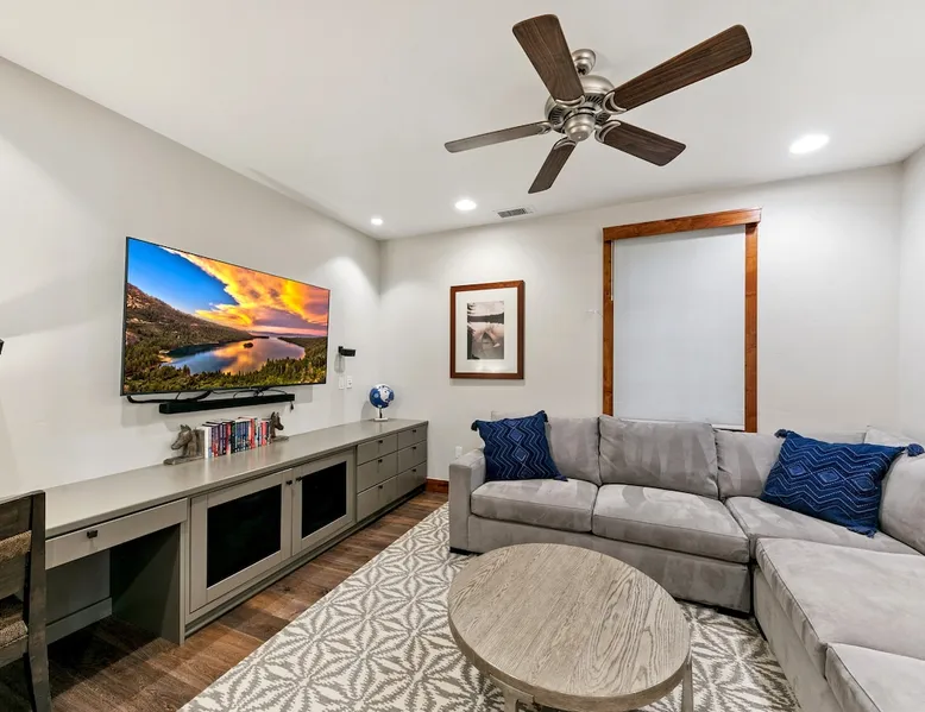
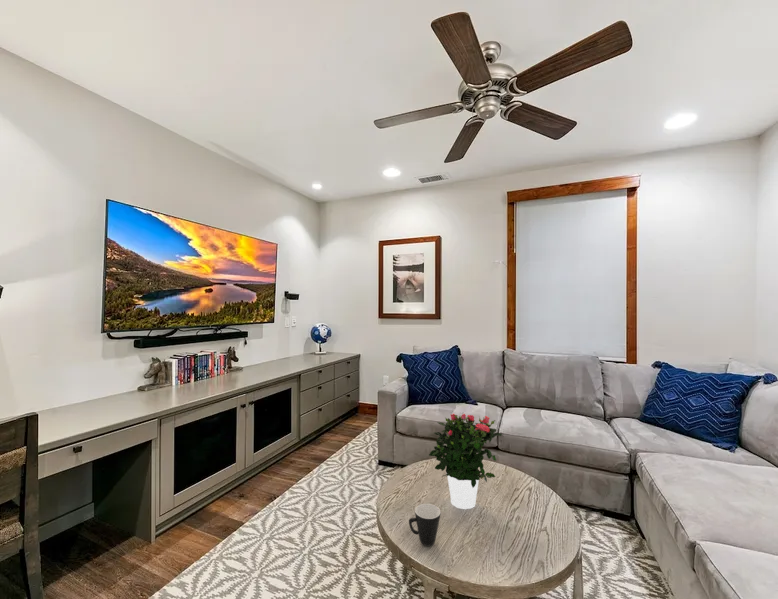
+ potted flower (465, 458)
+ mug (424, 526)
